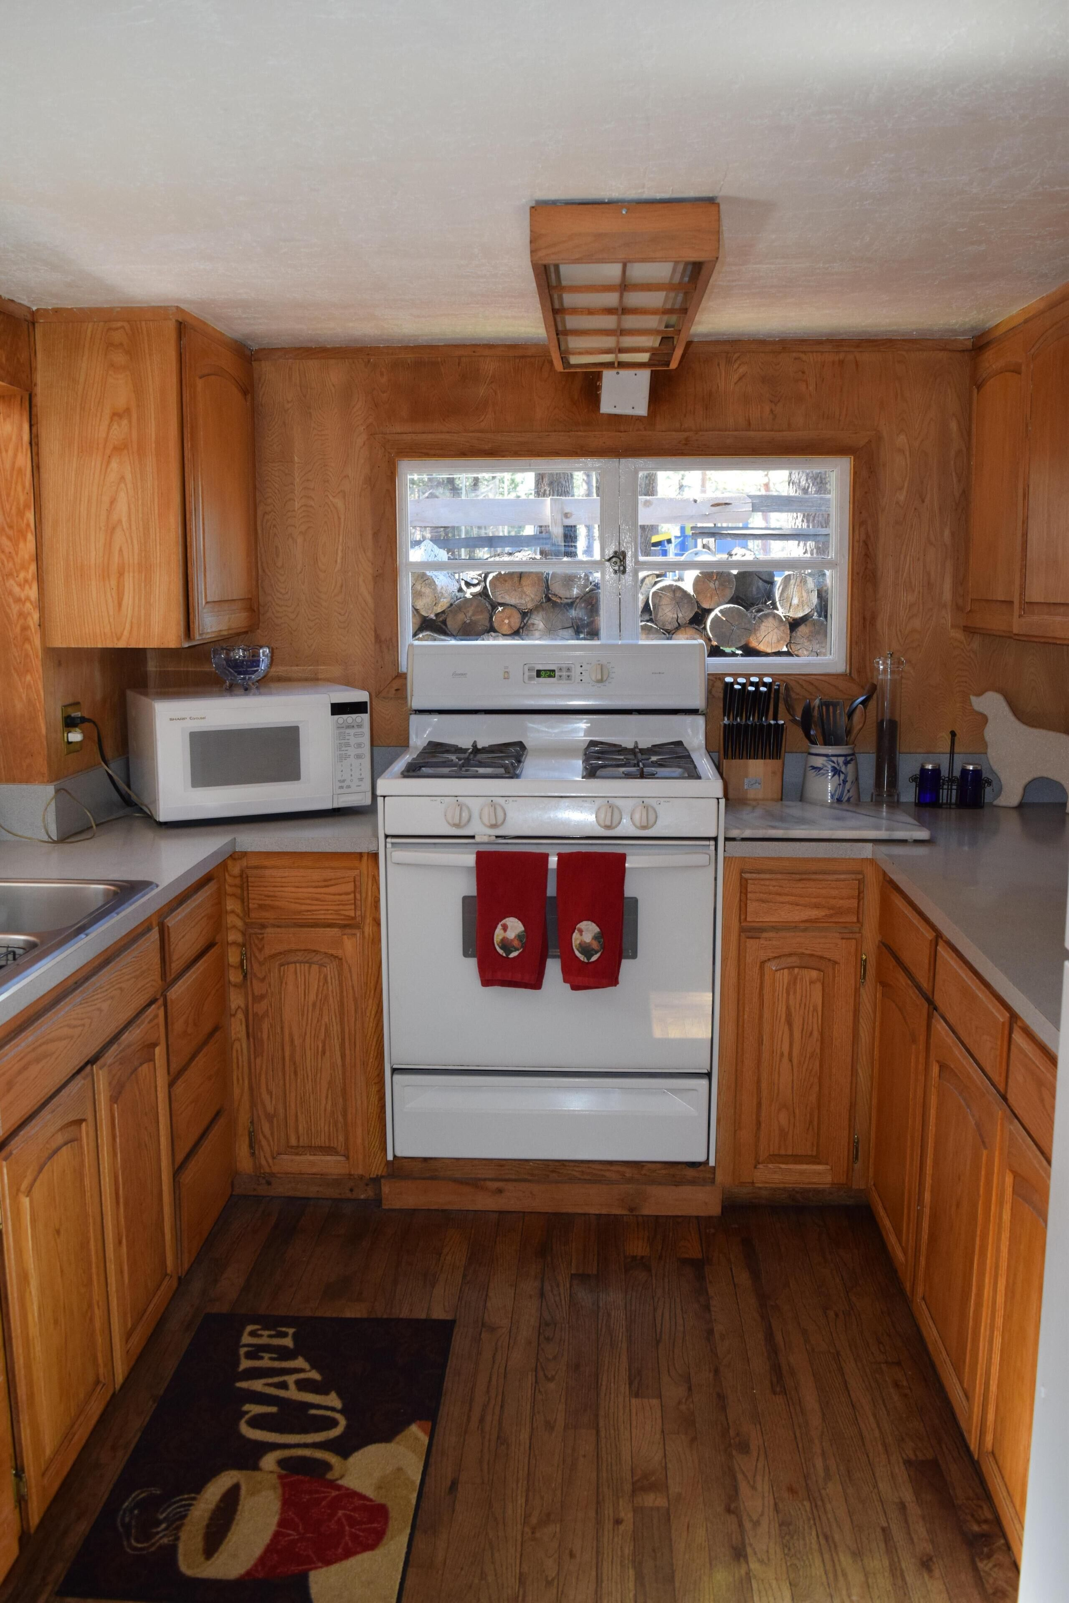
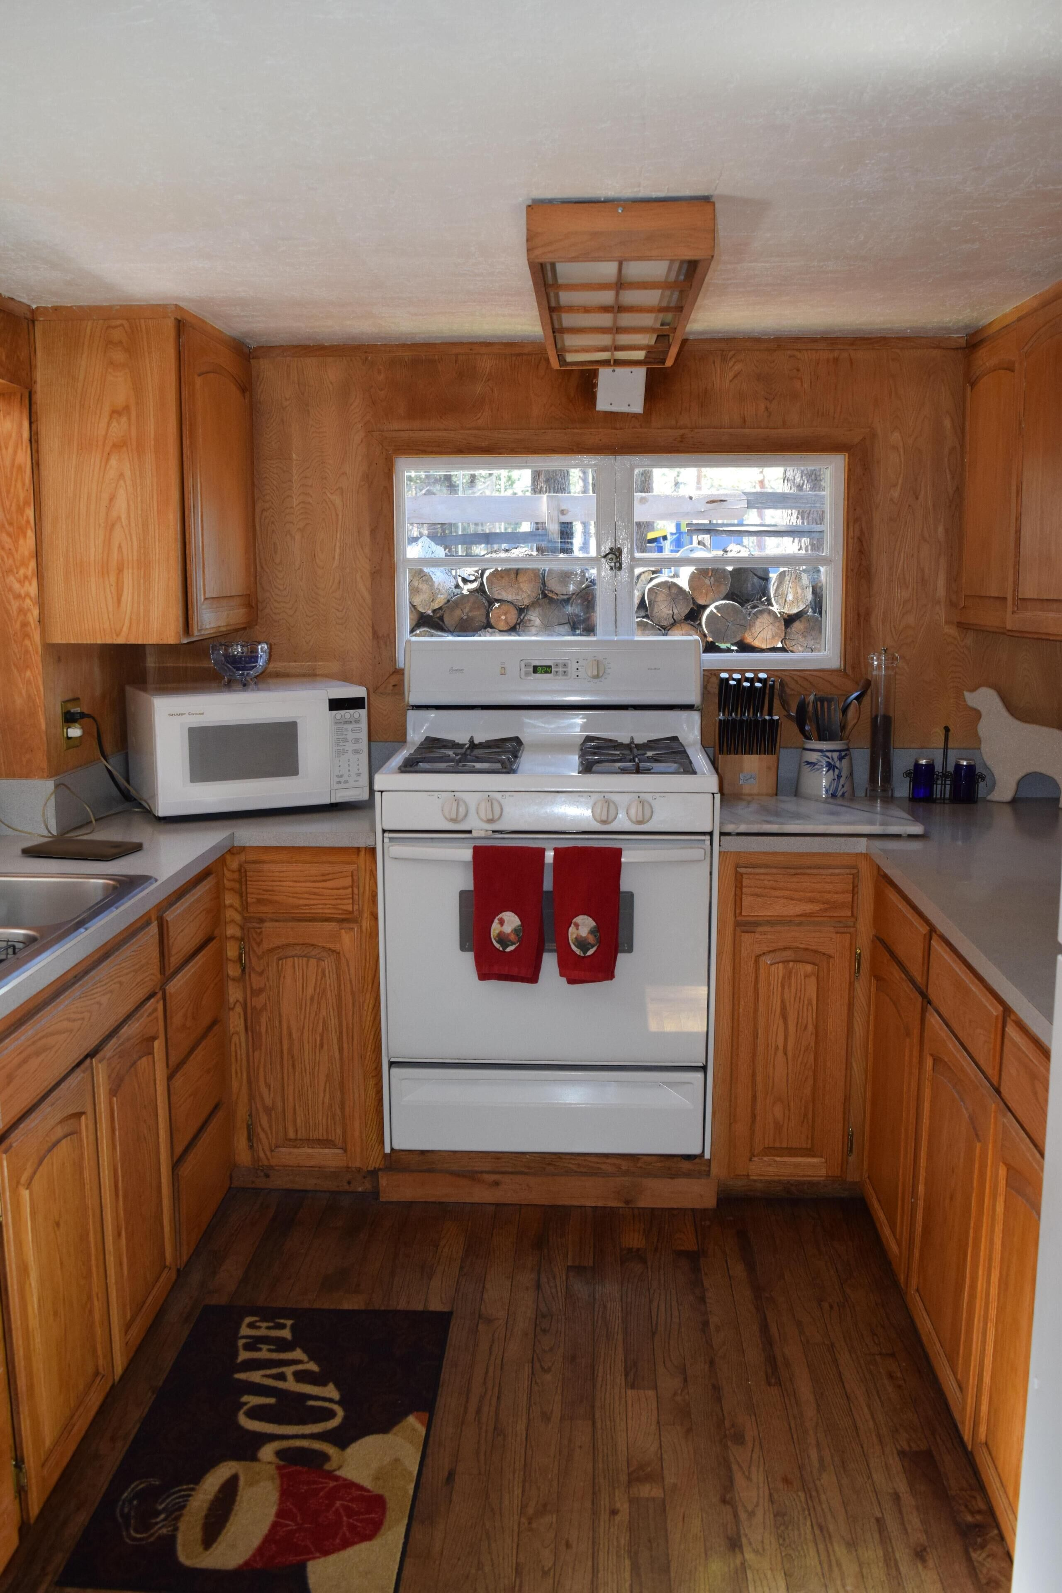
+ cutting board (83, 849)
